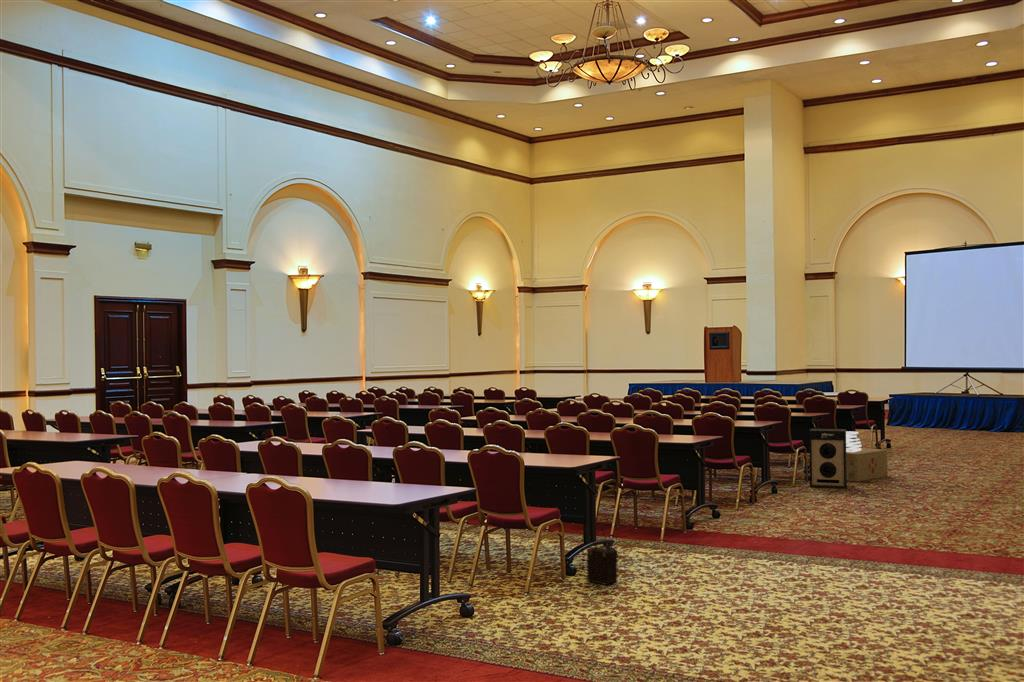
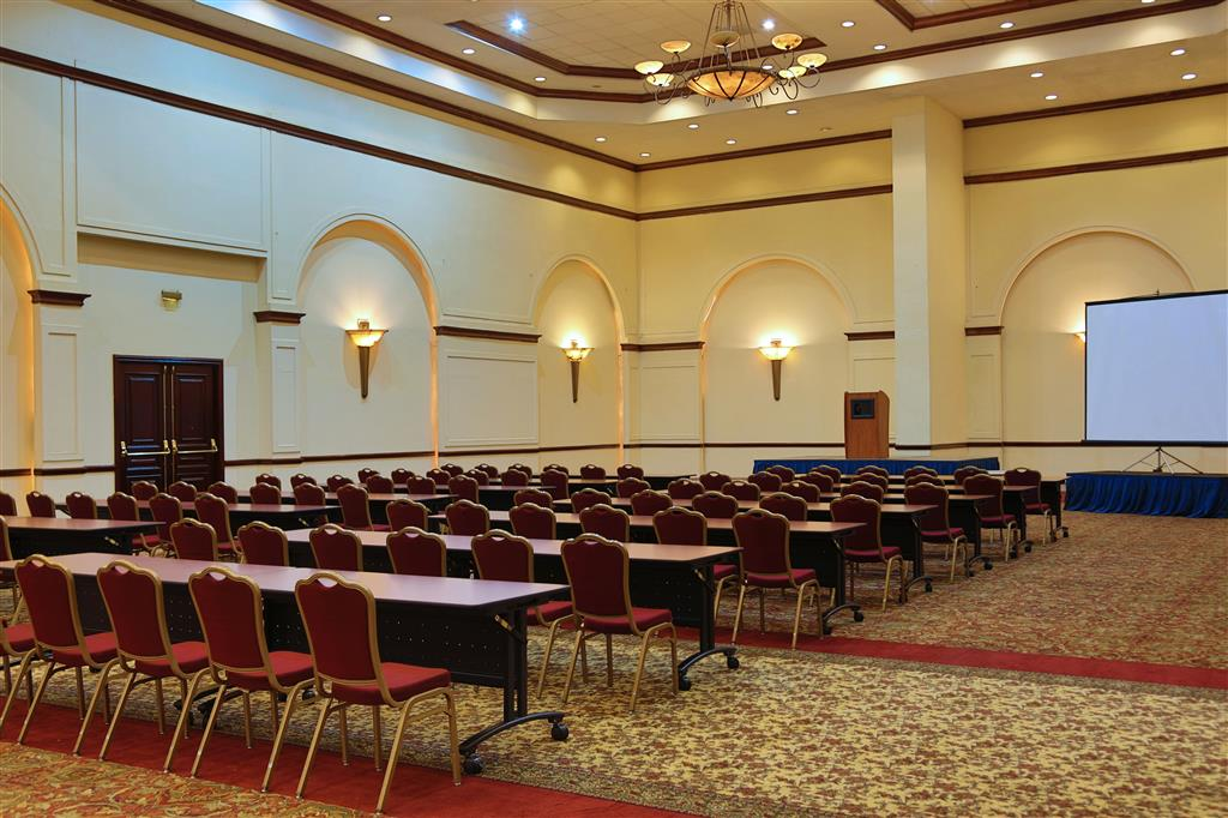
- speaker (828, 457)
- cardboard box (857, 463)
- ceiling light fixture (847, 441)
- satchel (599, 554)
